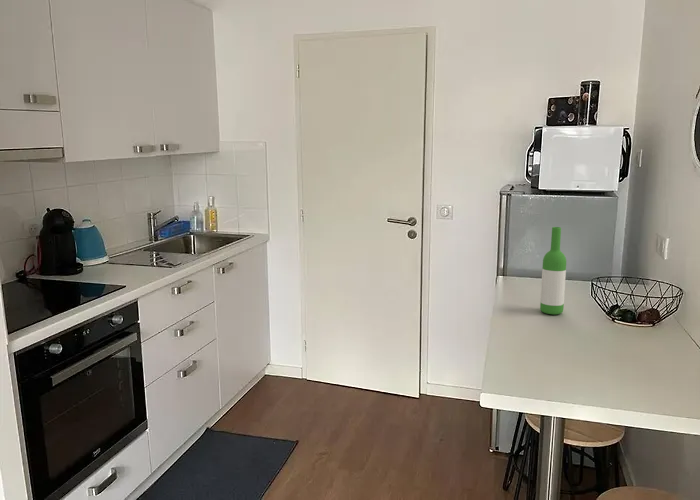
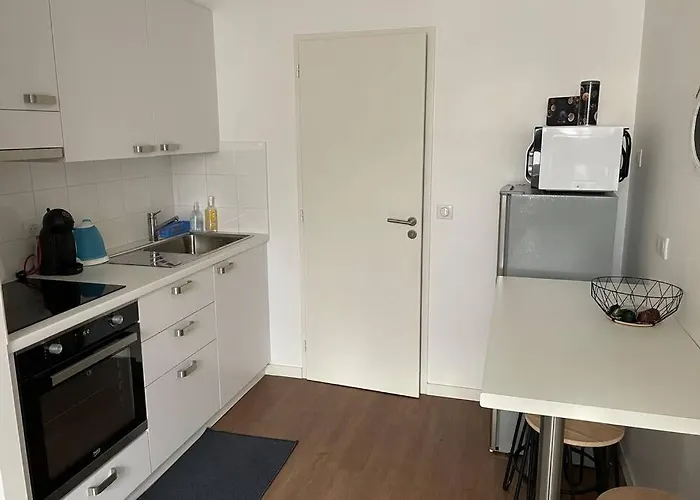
- wine bottle (554, 270)
